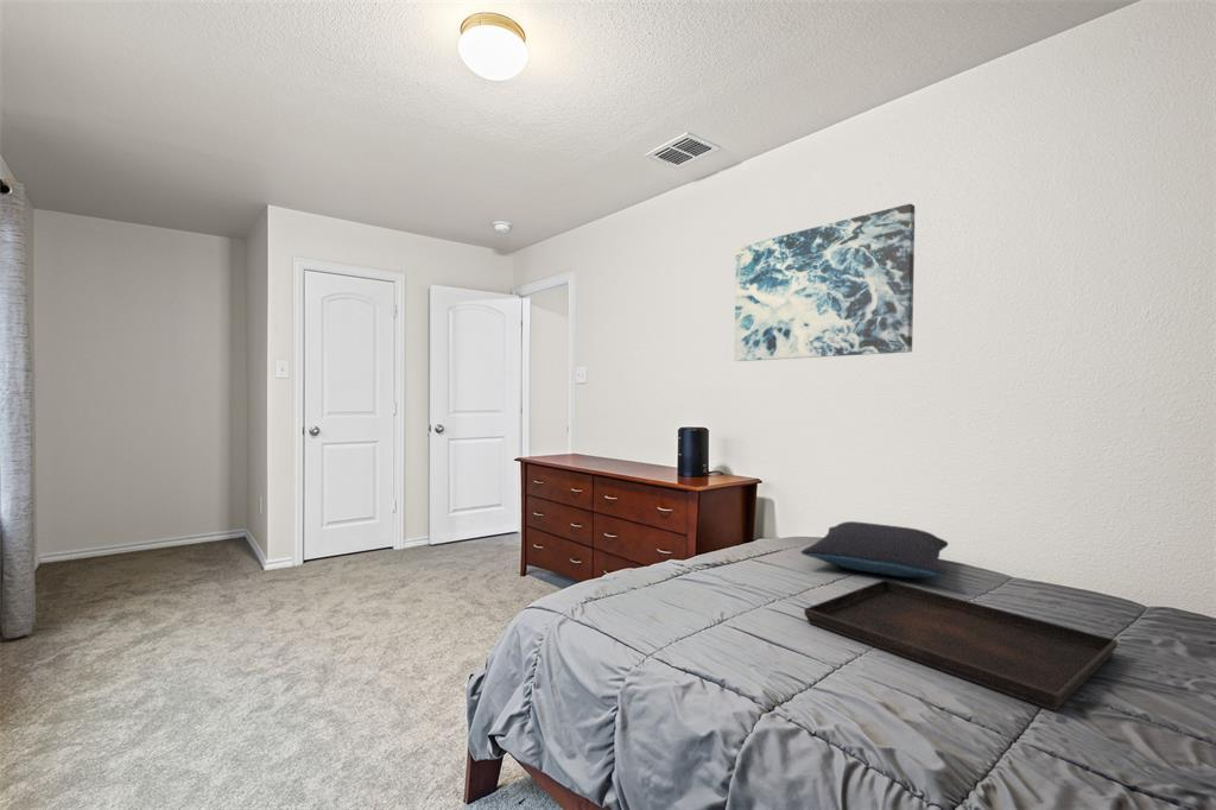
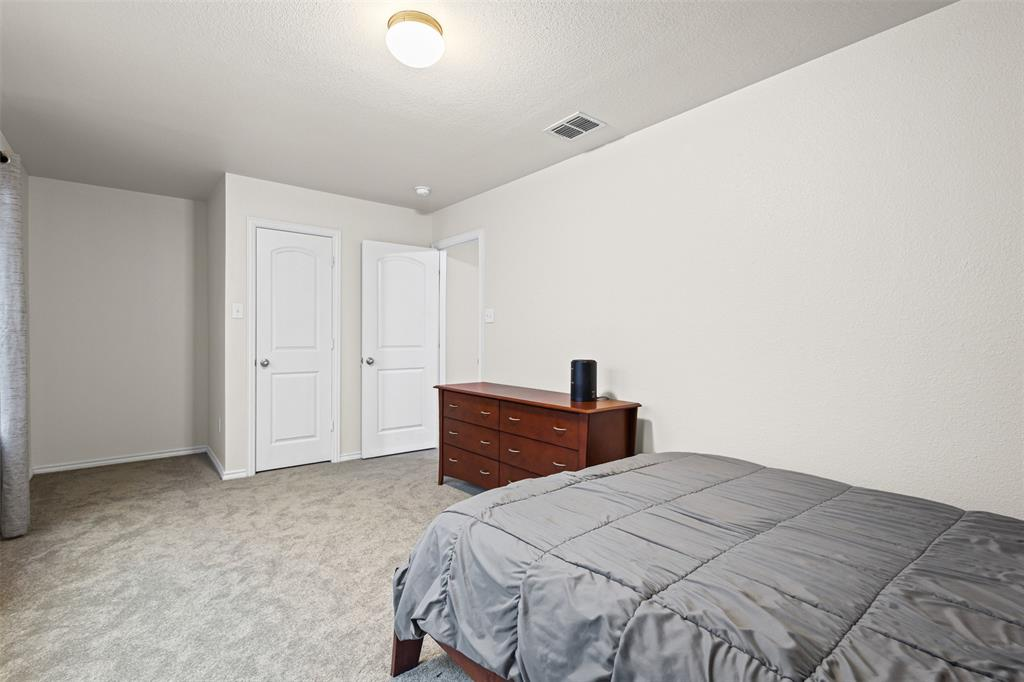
- serving tray (950, 631)
- wall art (812, 292)
- pillow (876, 548)
